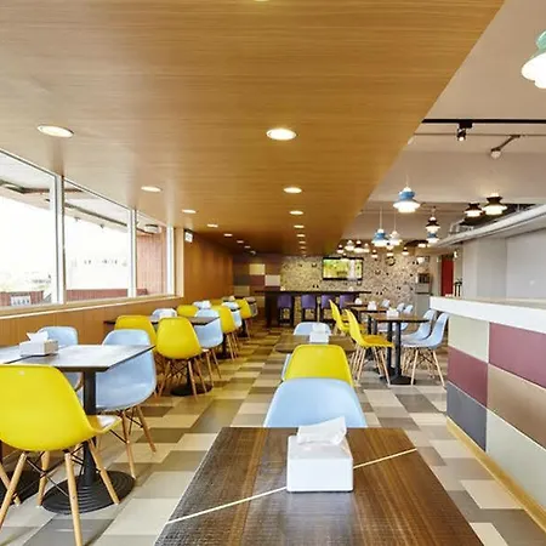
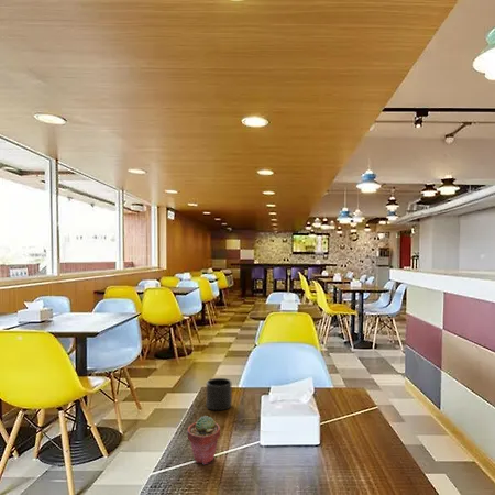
+ mug (217, 393)
+ potted succulent (204, 437)
